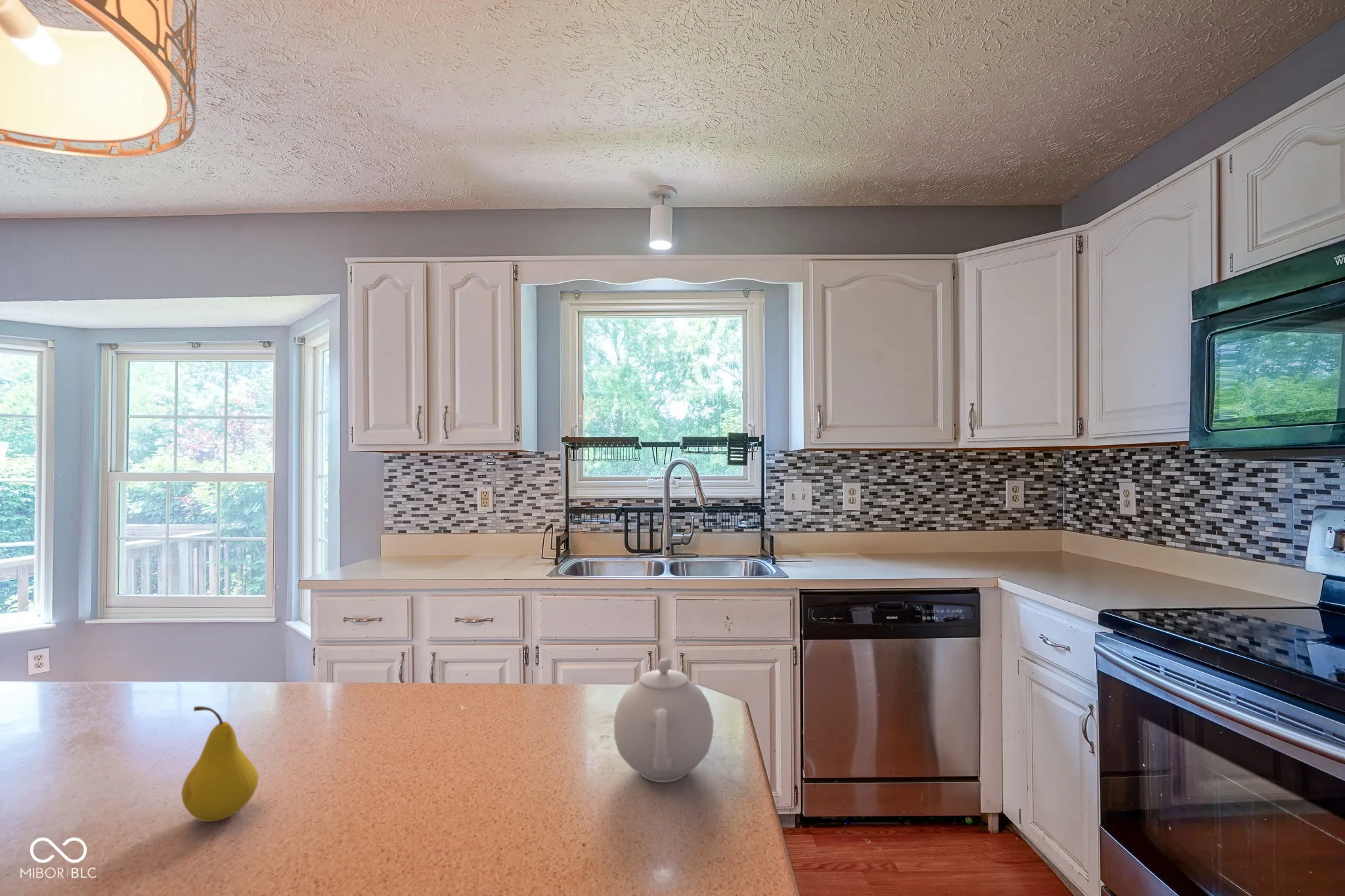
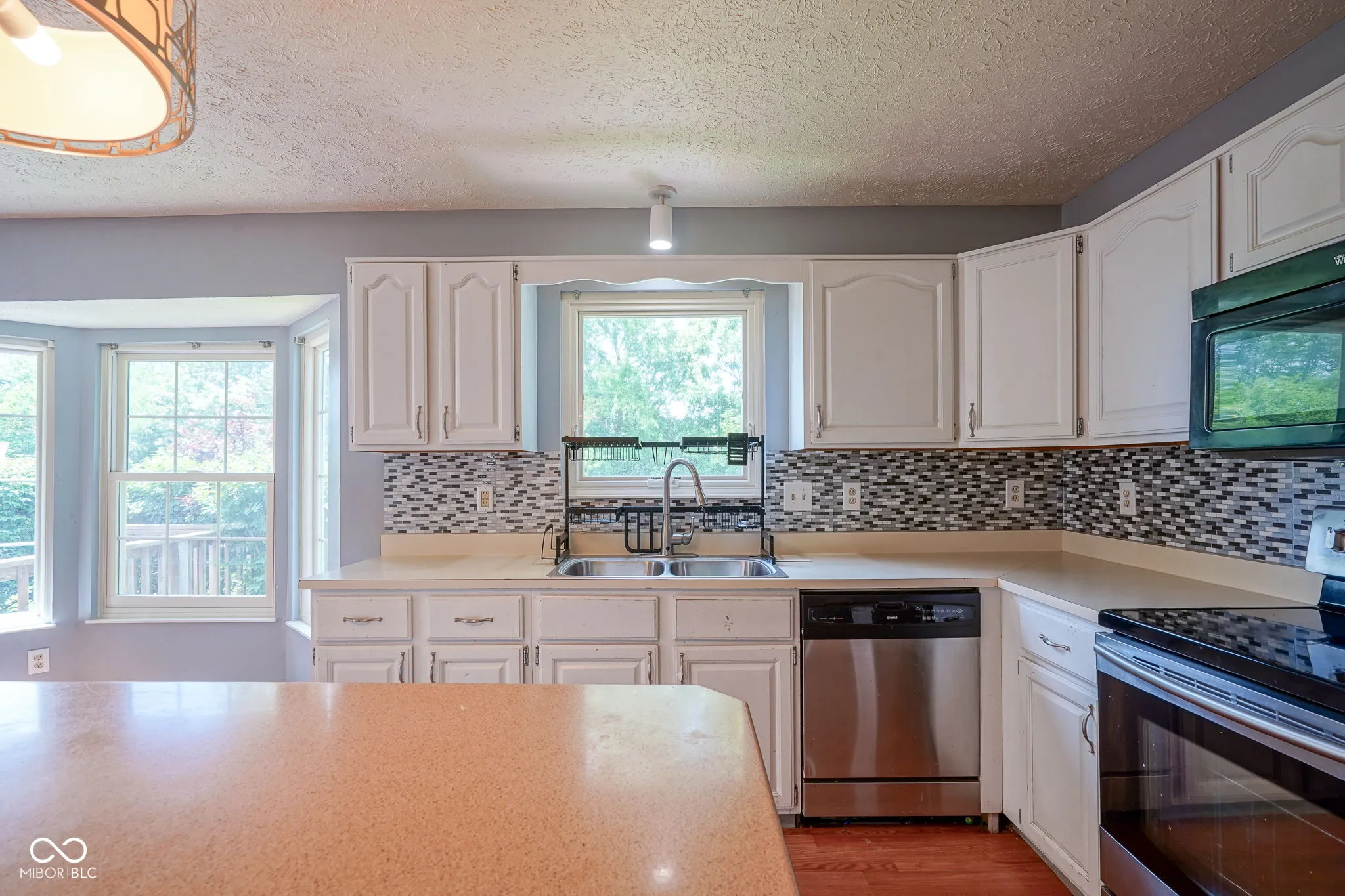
- teapot (663, 714)
- fruit (221, 757)
